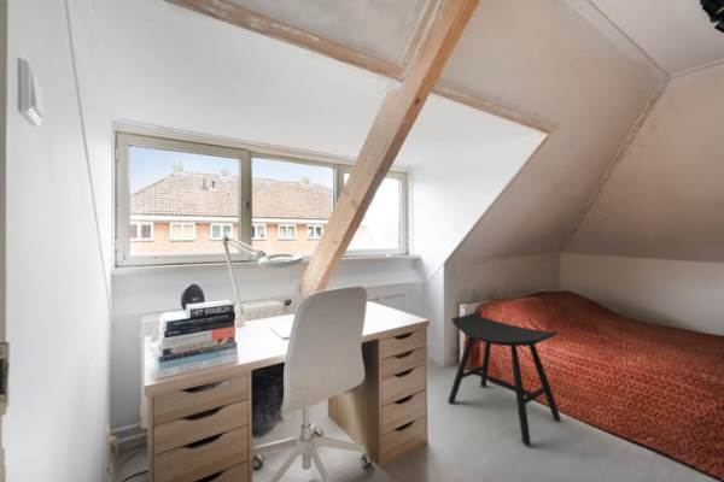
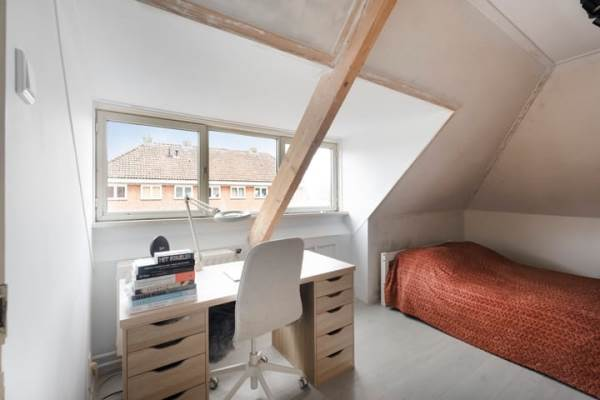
- stool (497, 378)
